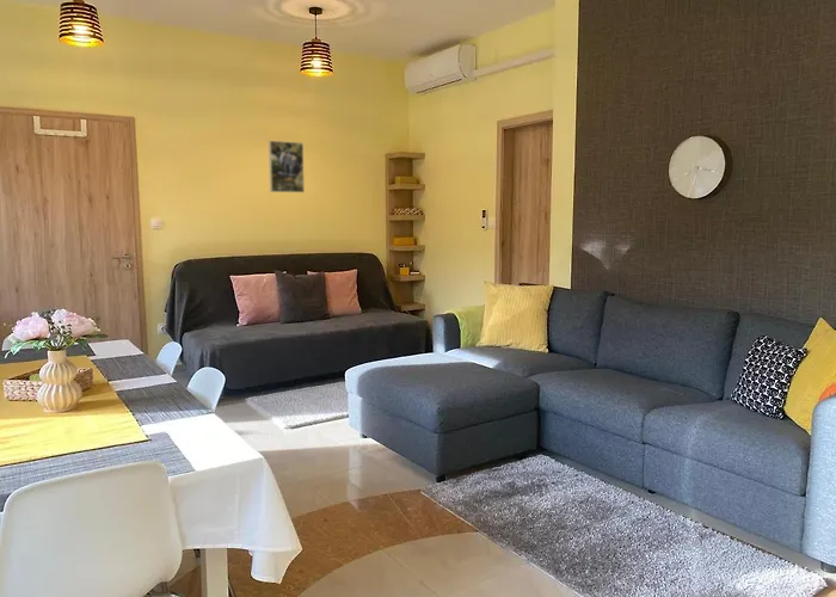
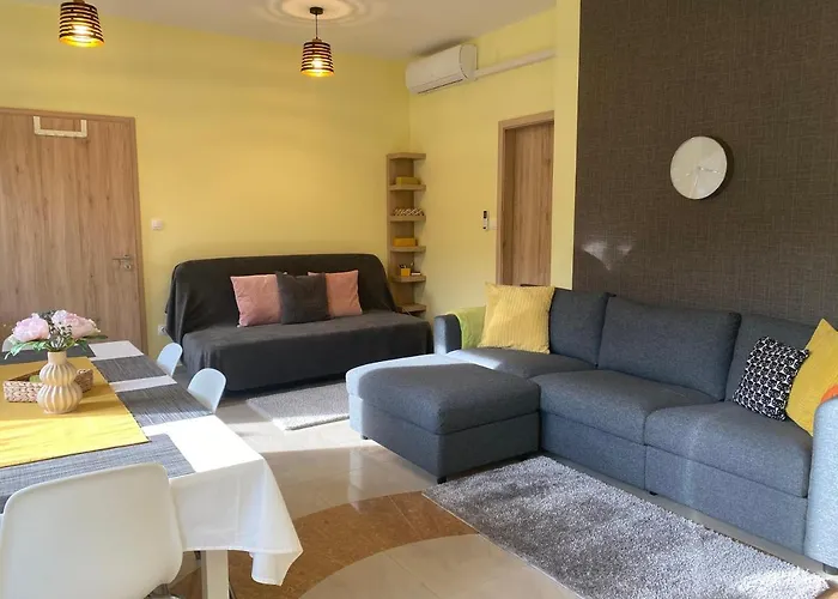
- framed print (287, 167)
